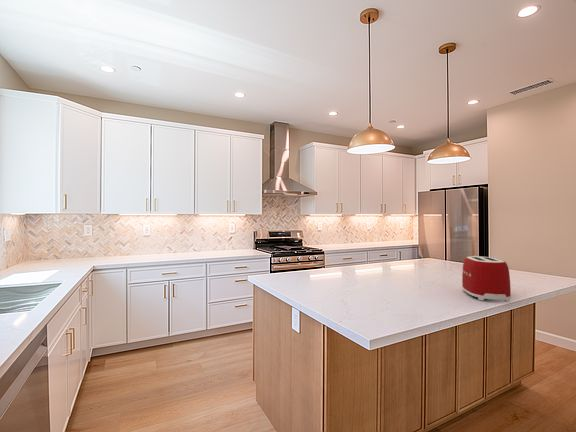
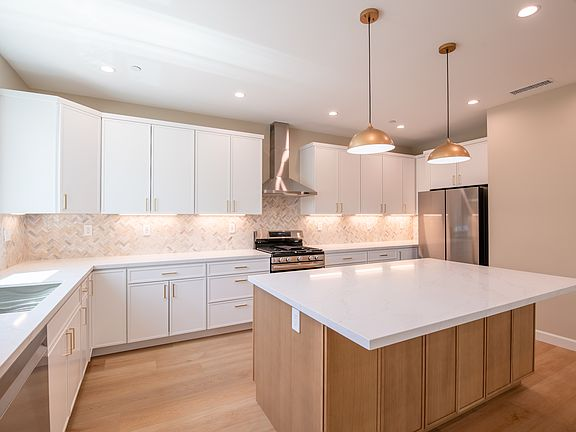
- toaster (484, 276)
